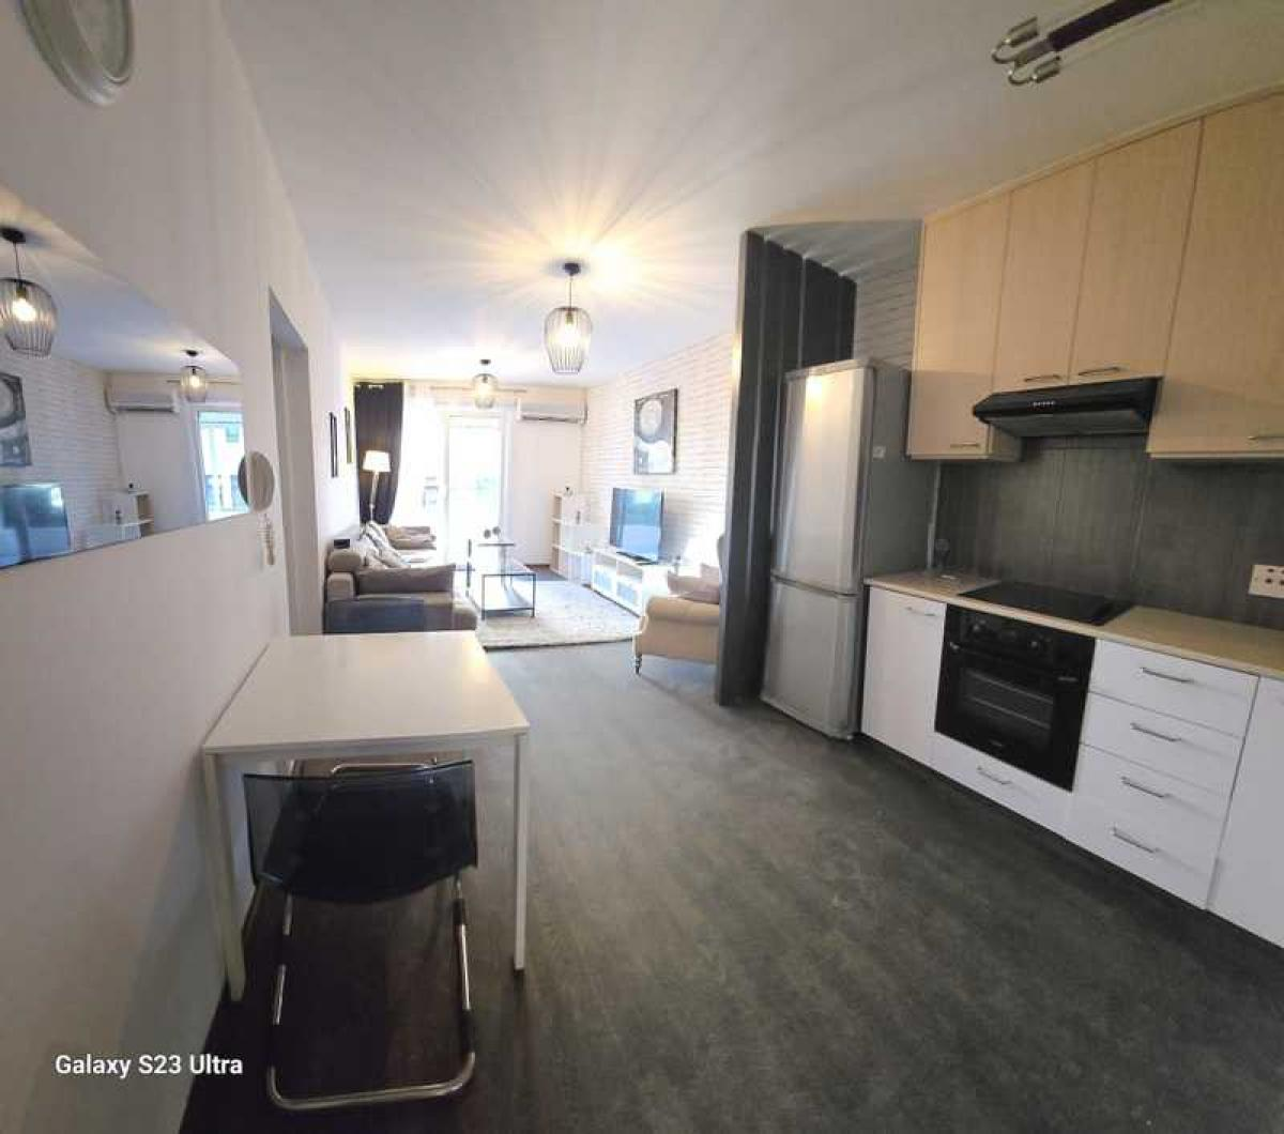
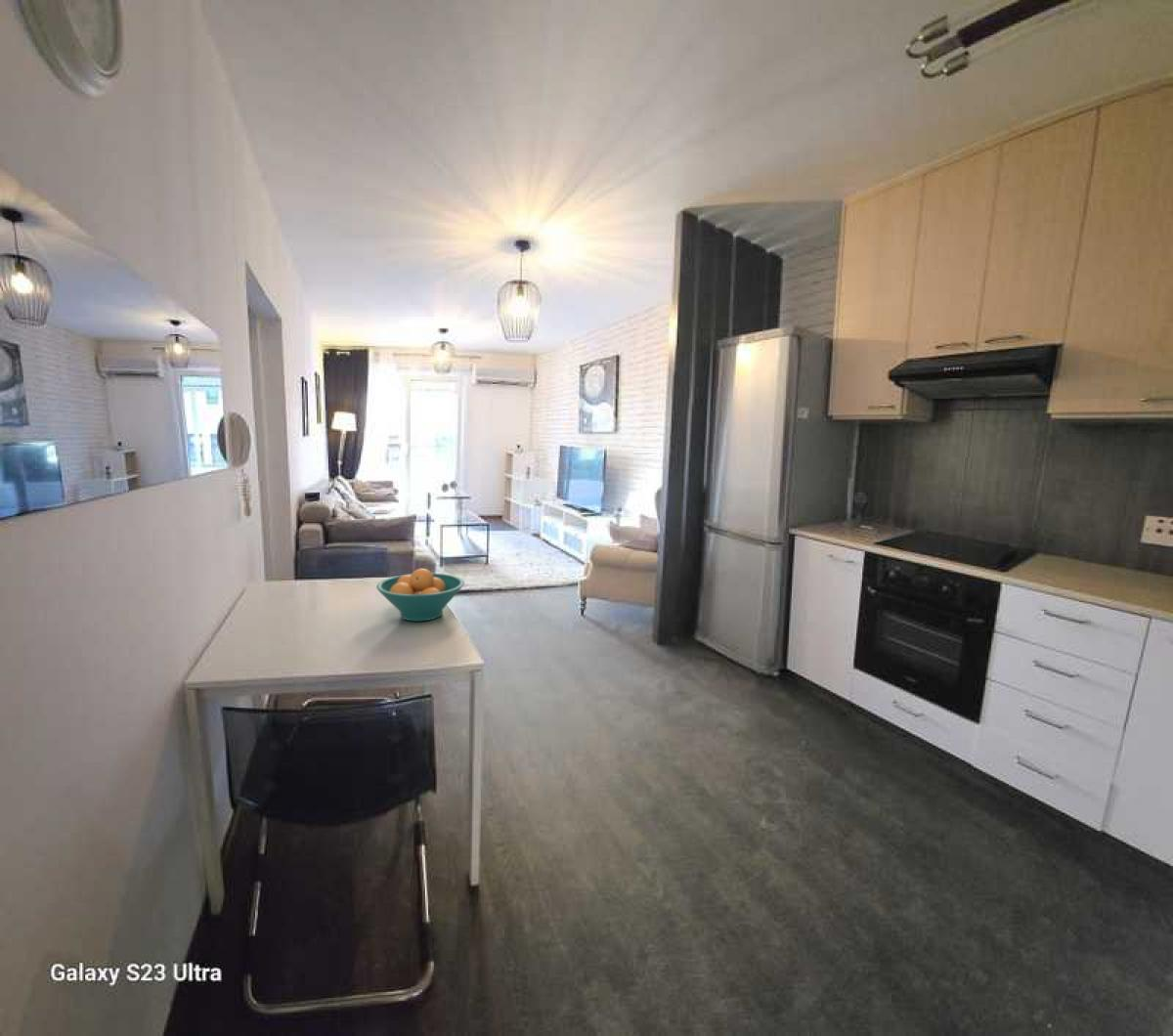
+ fruit bowl (421, 591)
